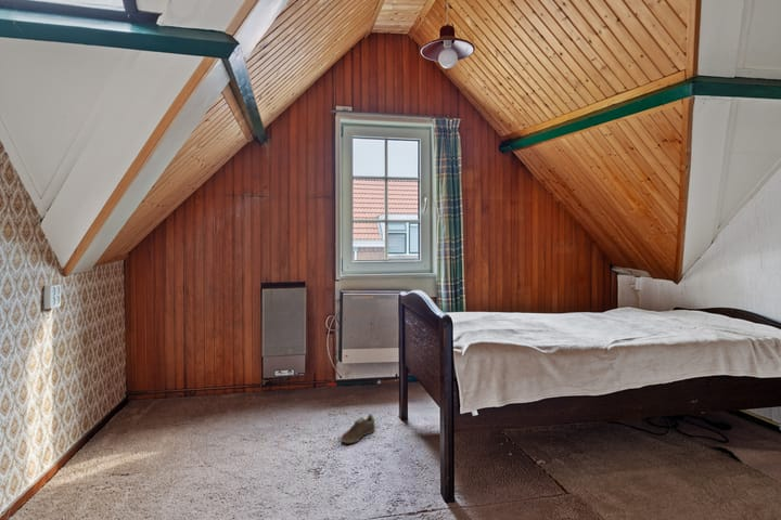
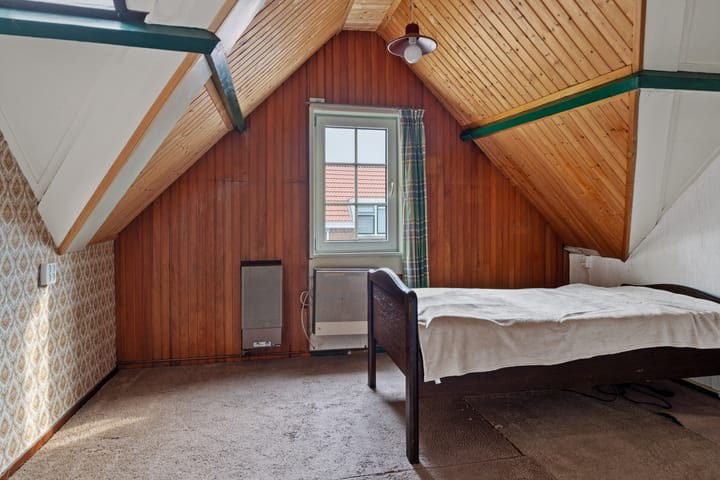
- sneaker (357, 427)
